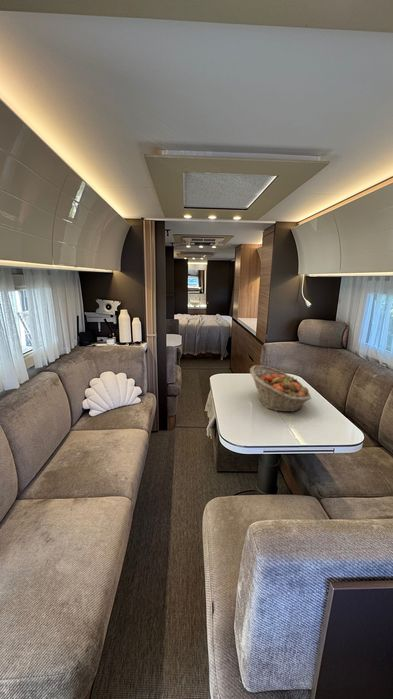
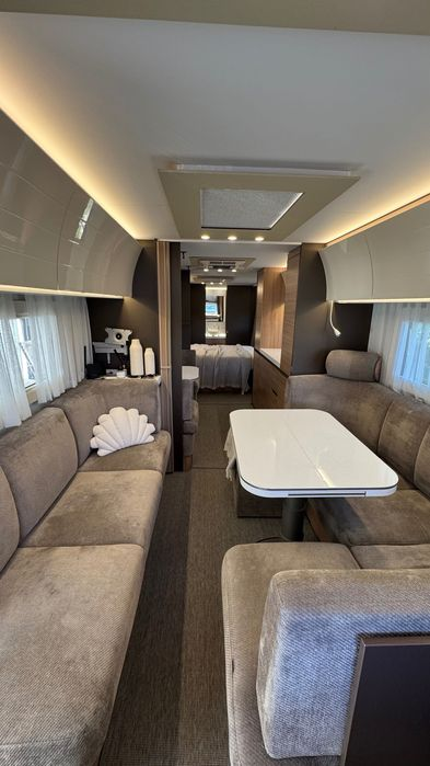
- fruit basket (278, 386)
